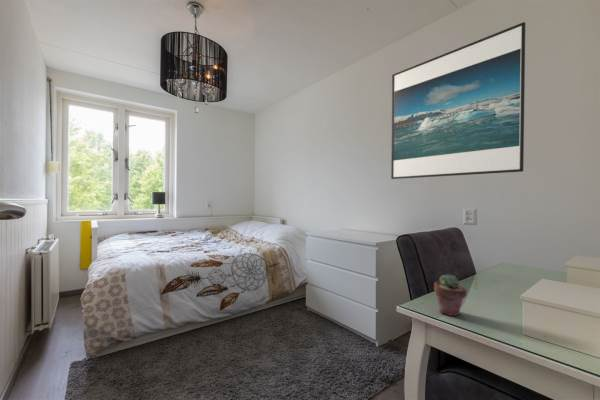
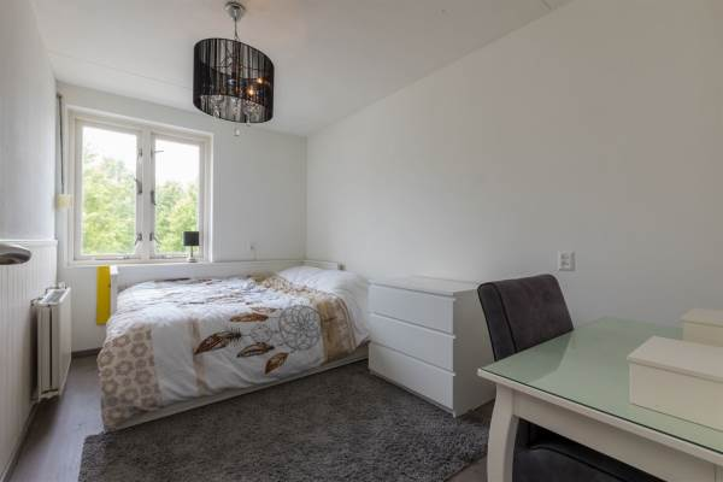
- potted succulent (449, 293)
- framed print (446, 114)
